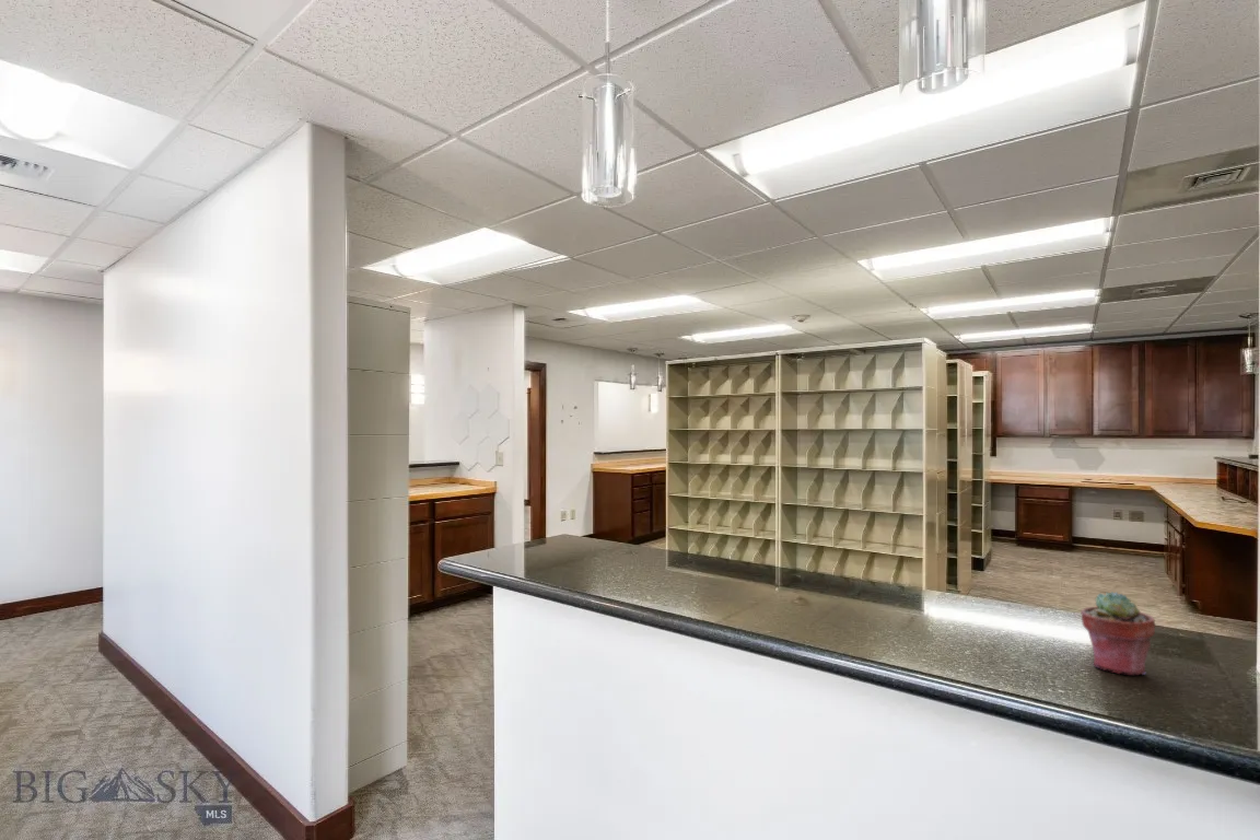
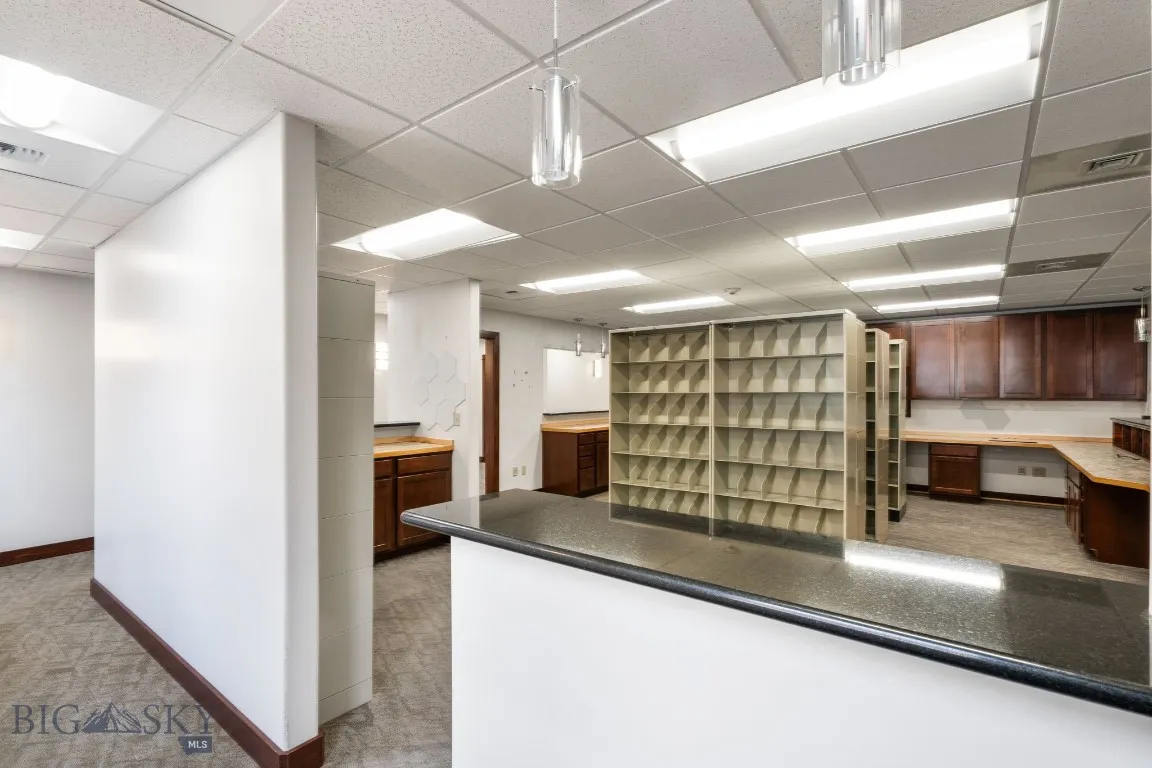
- potted succulent (1117, 629)
